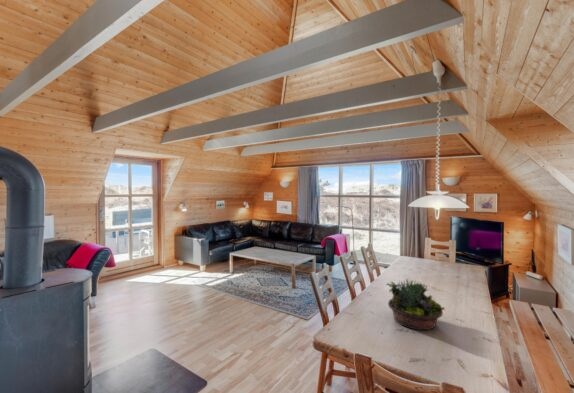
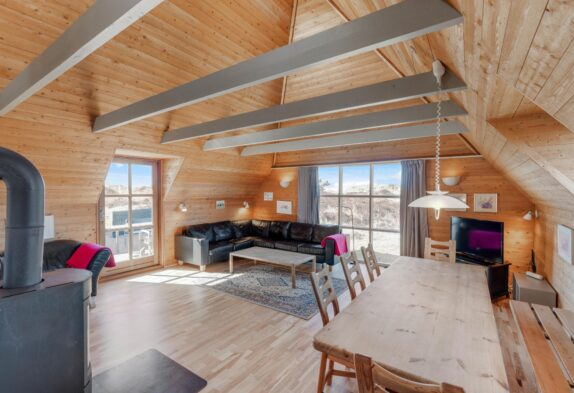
- succulent planter (414, 298)
